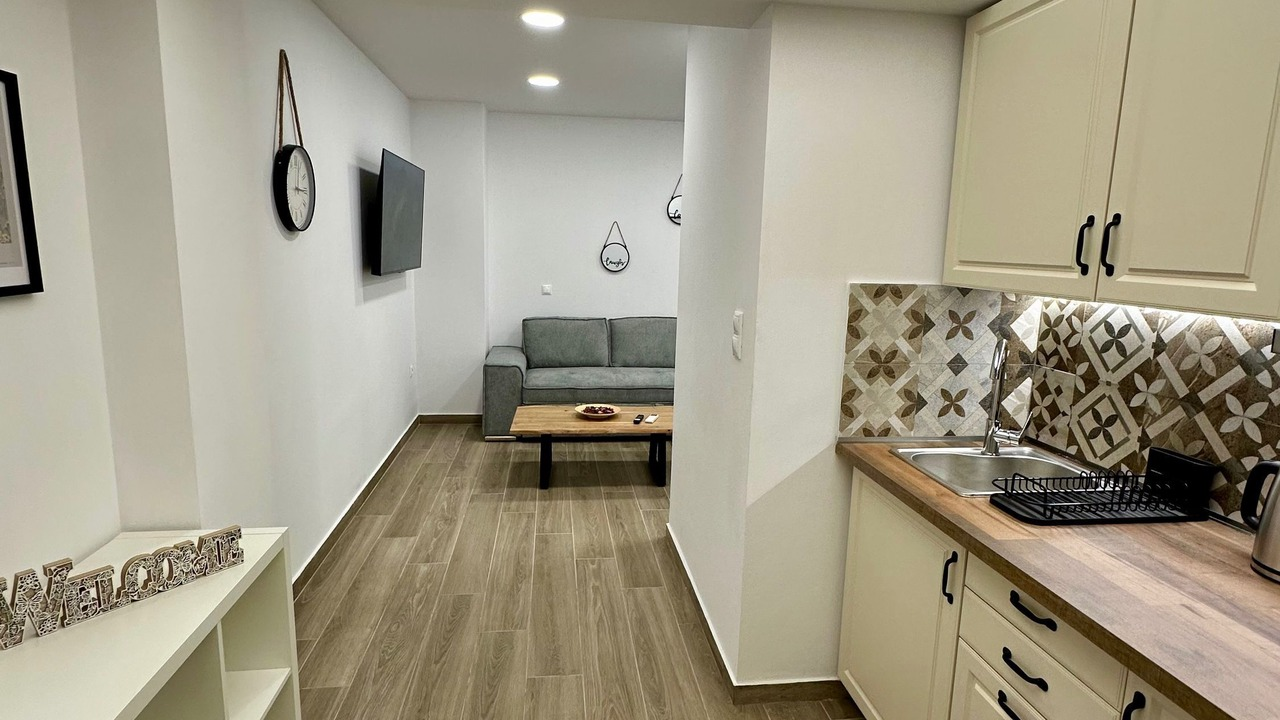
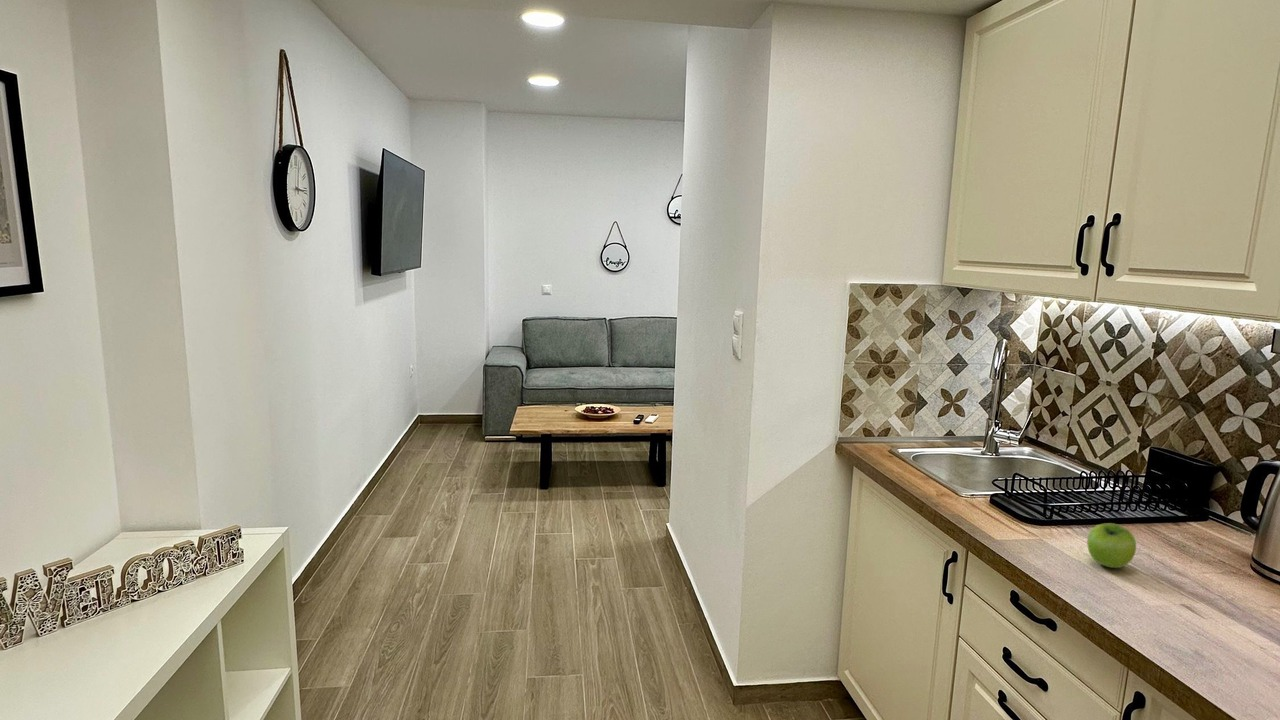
+ fruit (1111, 545)
